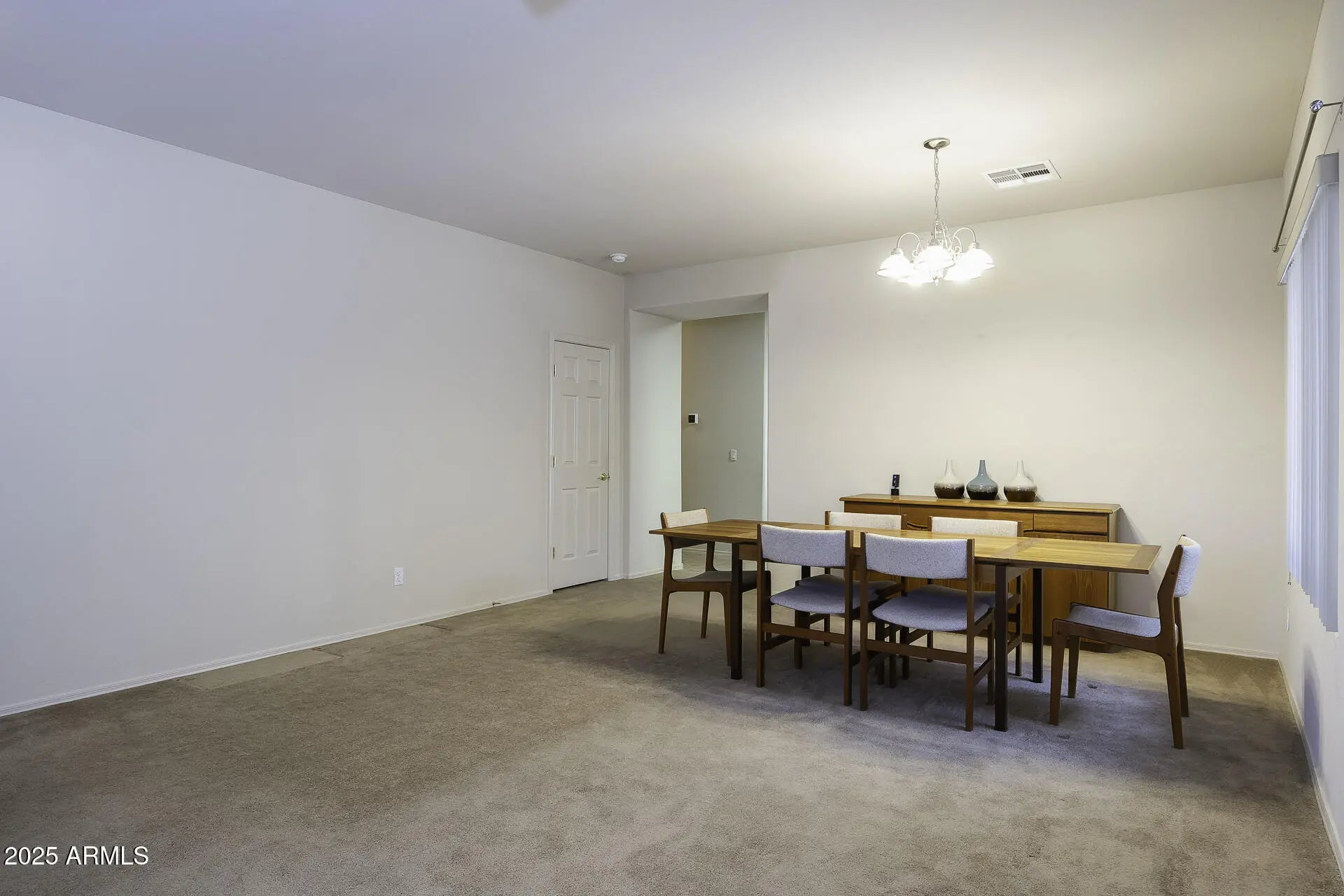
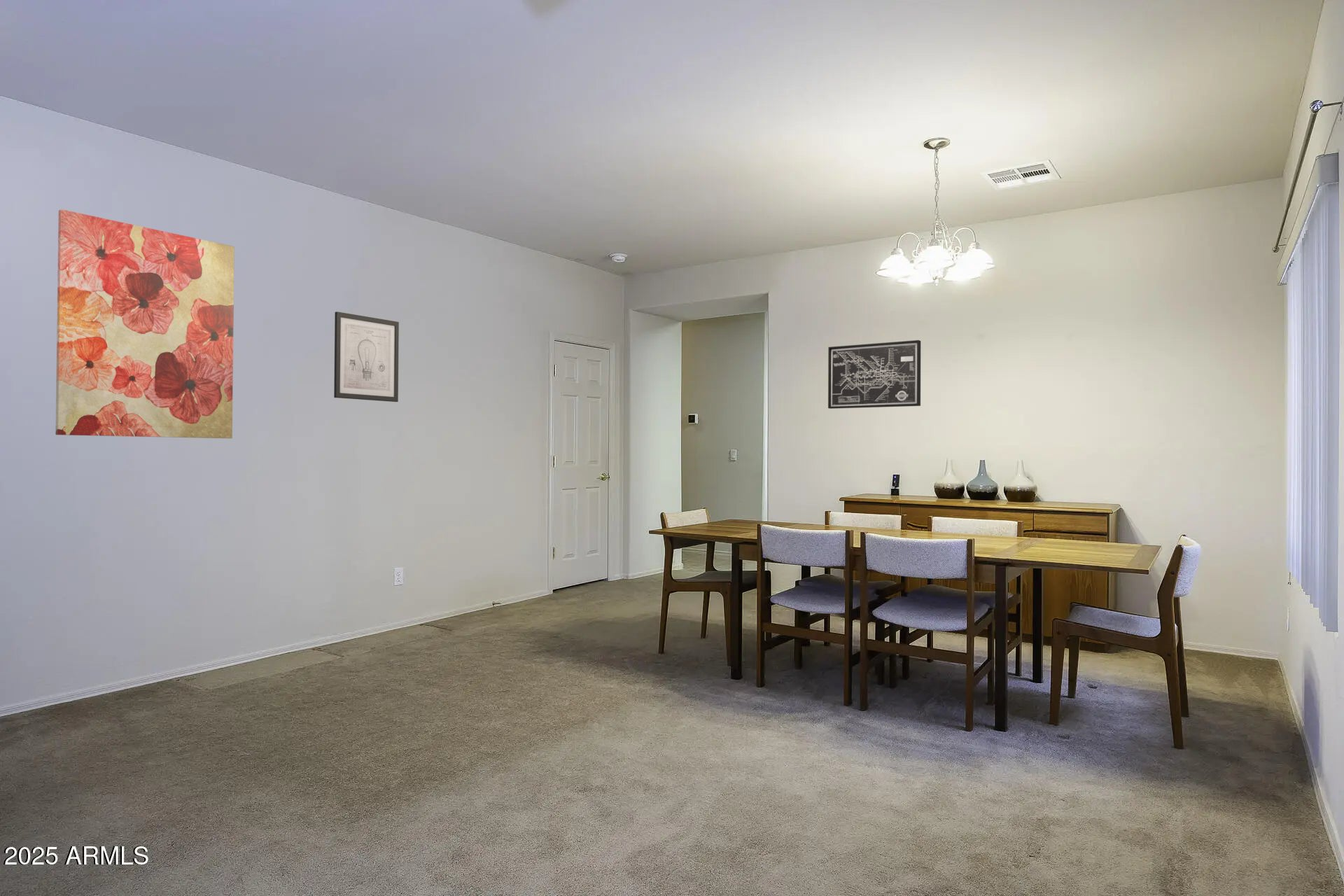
+ wall art (152, 332)
+ wall art (873, 375)
+ wall art (368, 358)
